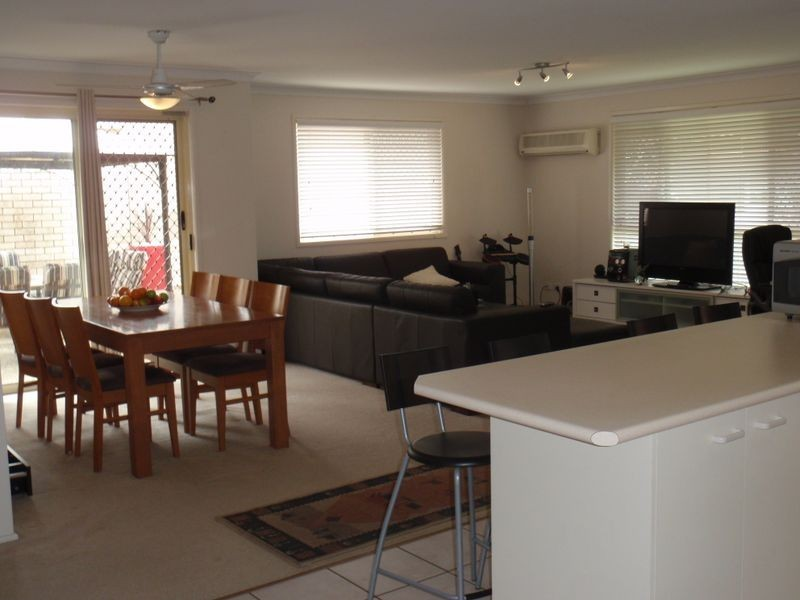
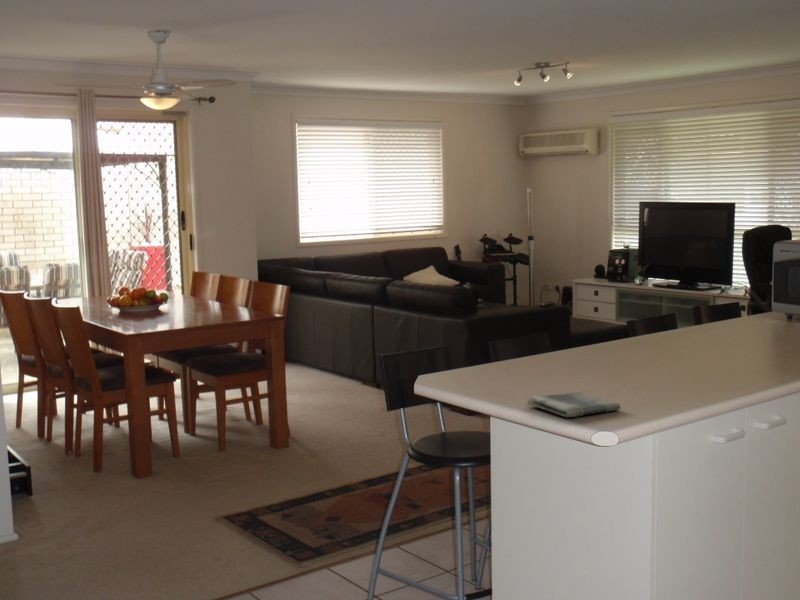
+ dish towel (572, 402)
